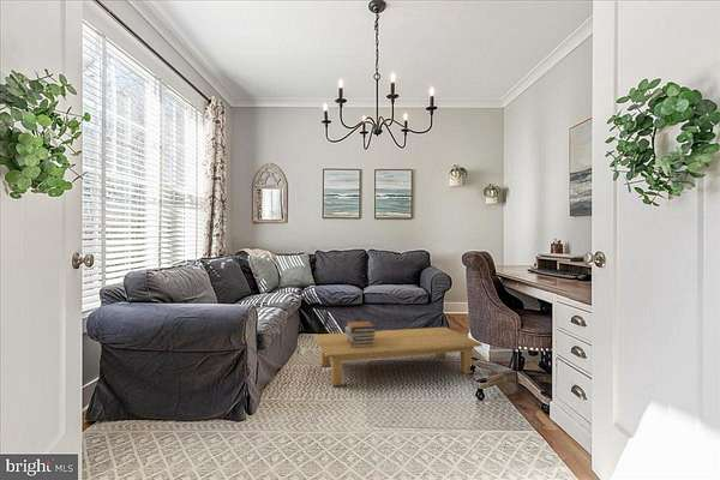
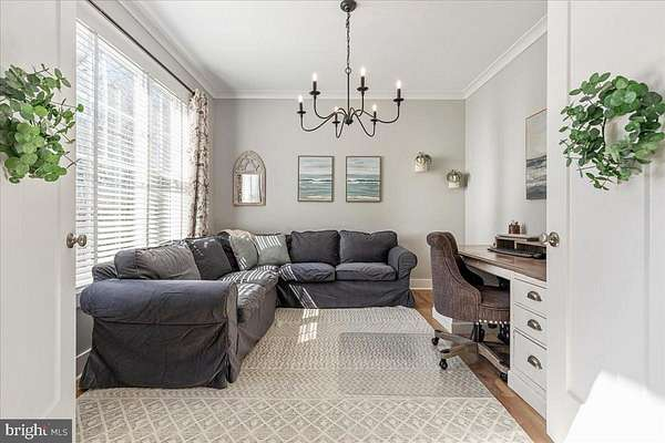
- coffee table (394, 353)
- book stack (360, 332)
